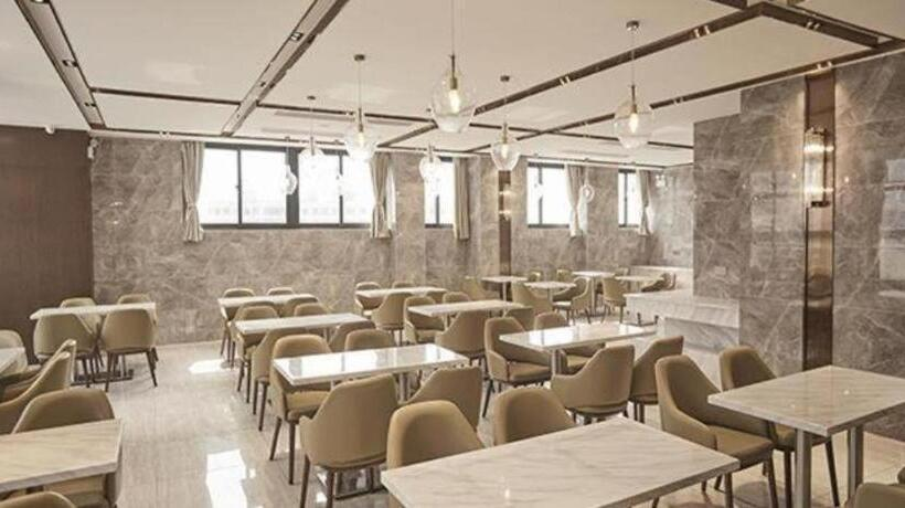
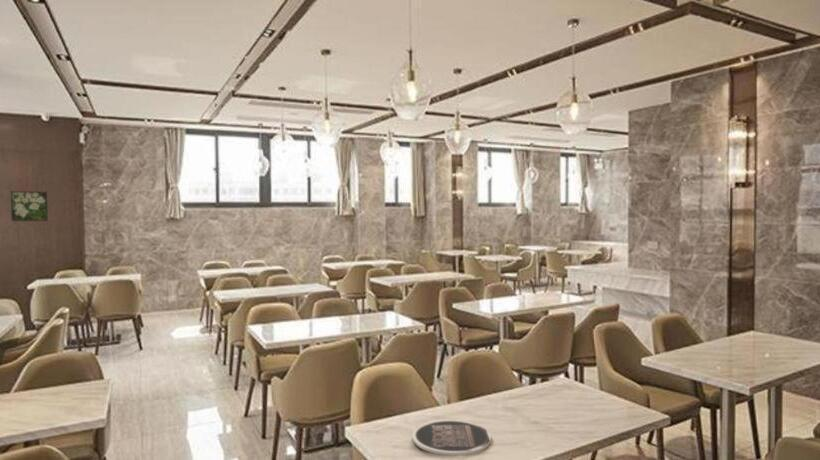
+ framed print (29, 206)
+ plate (451, 436)
